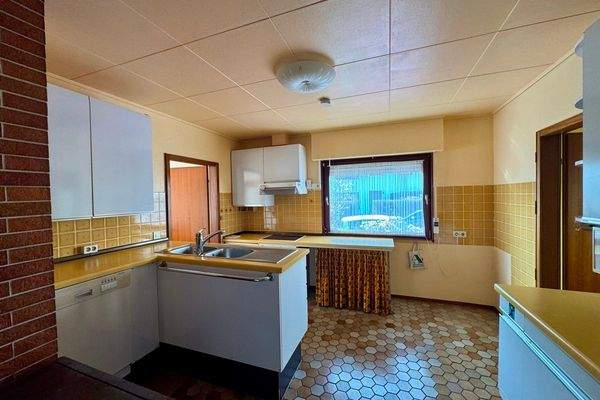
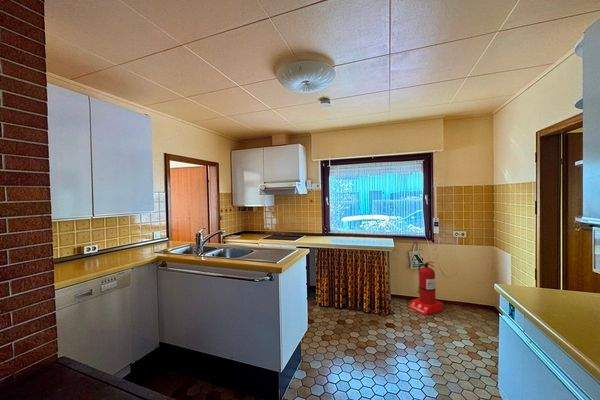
+ fire extinguisher (425, 284)
